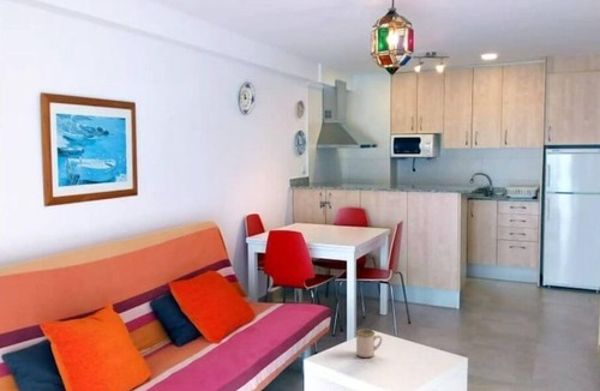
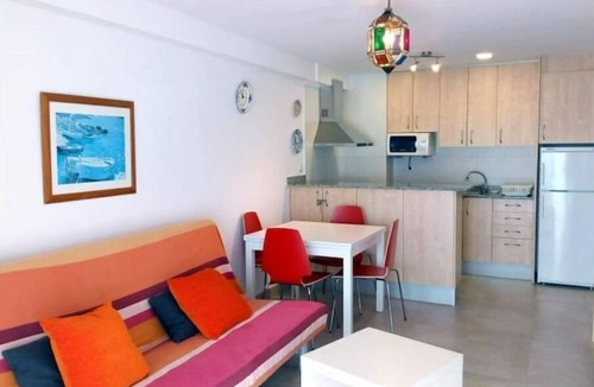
- mug (368, 343)
